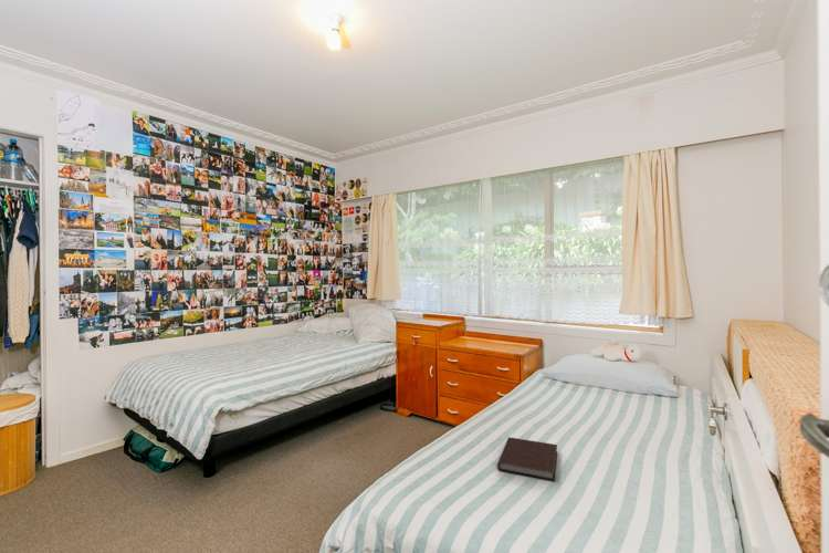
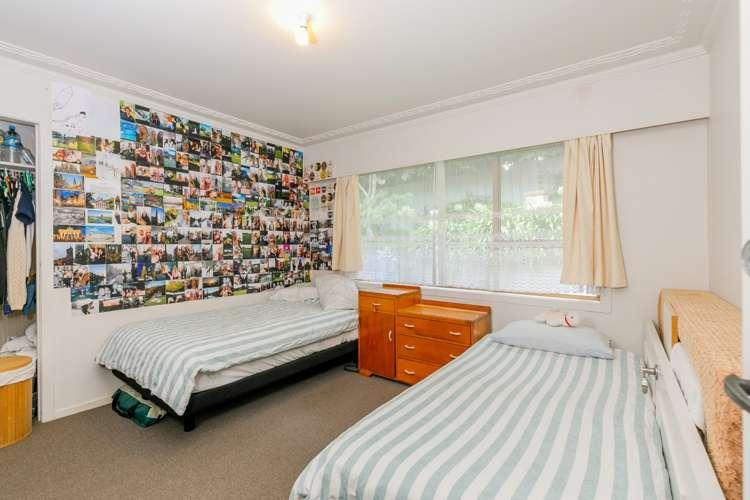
- notebook (528, 457)
